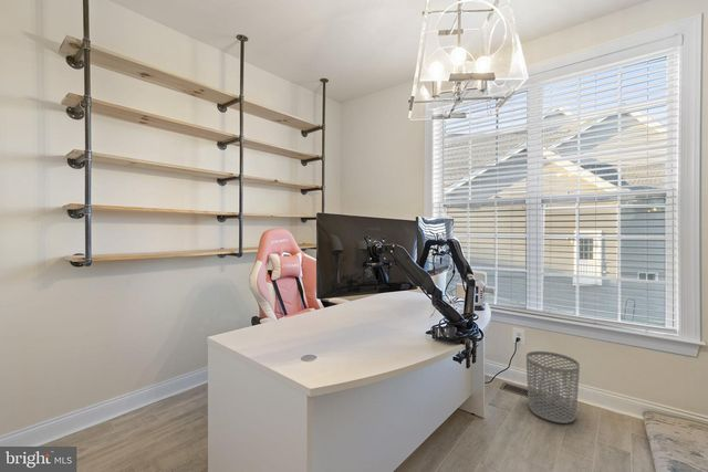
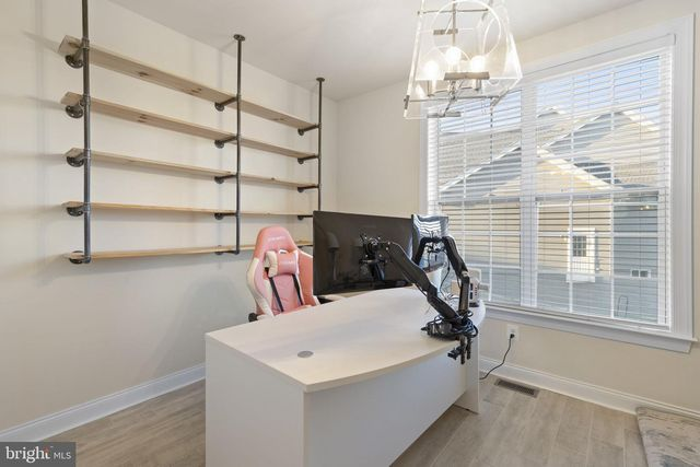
- waste bin (551, 385)
